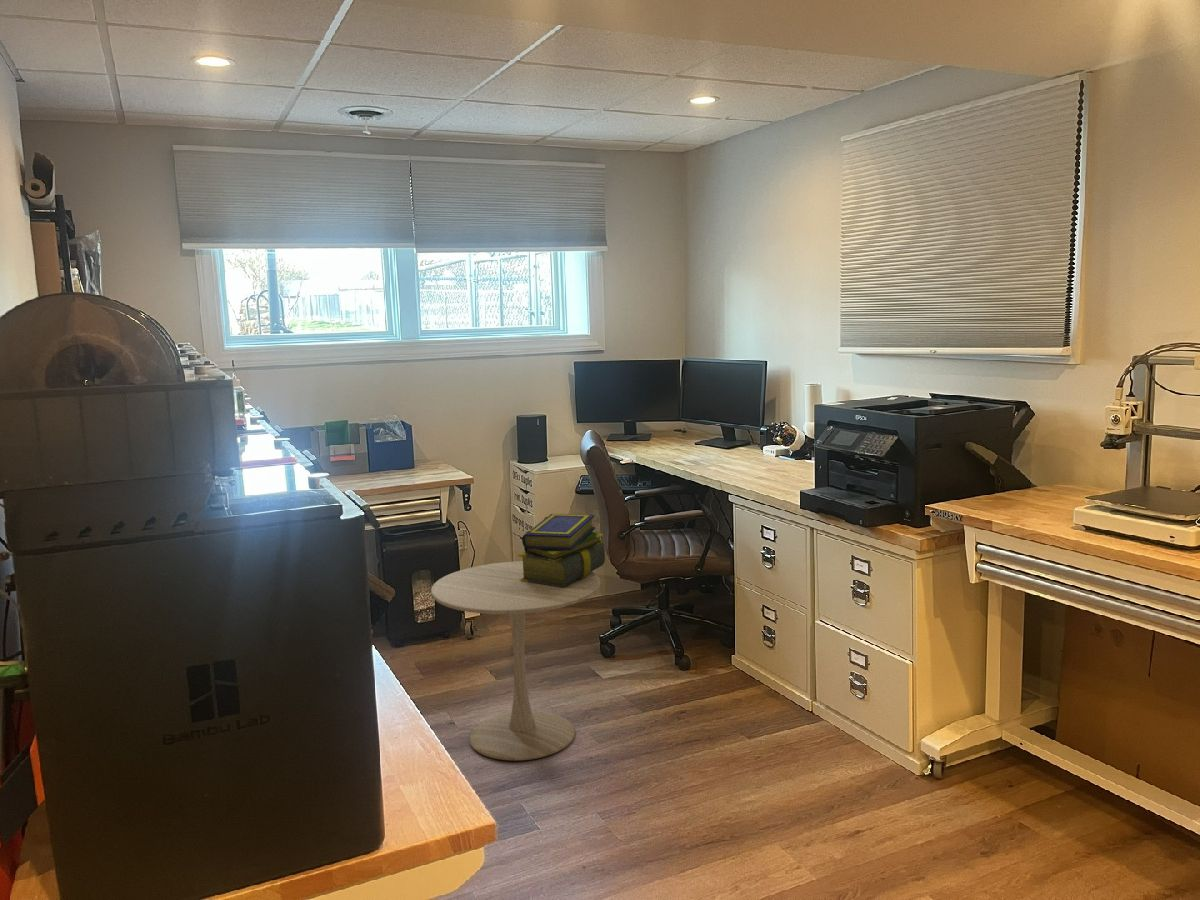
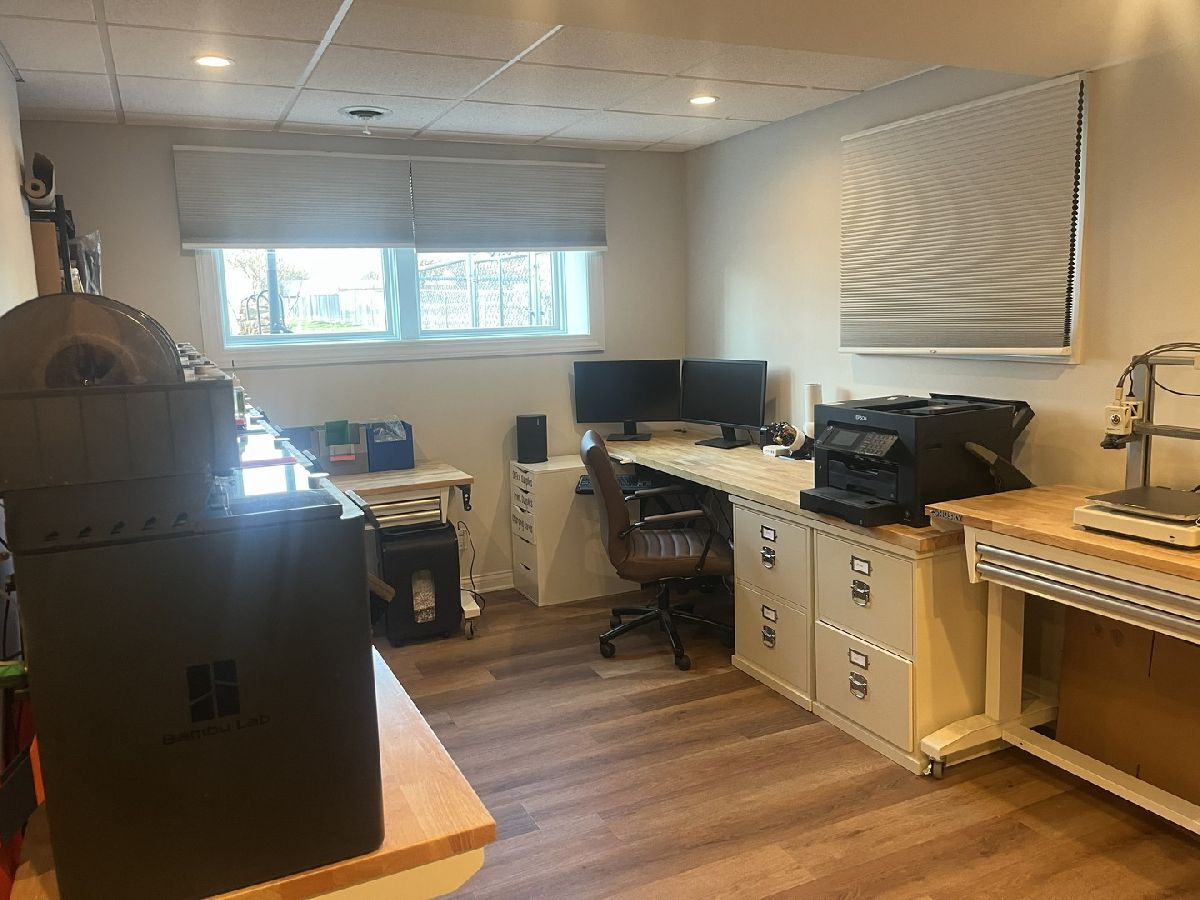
- stack of books (562, 547)
- side table (519, 660)
